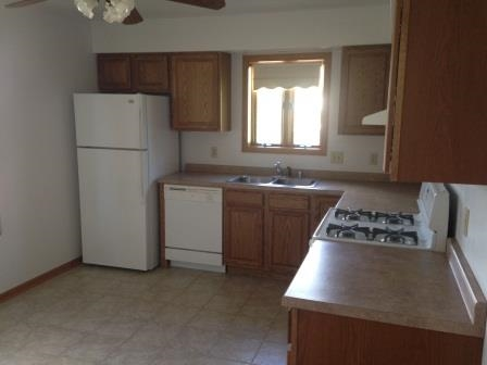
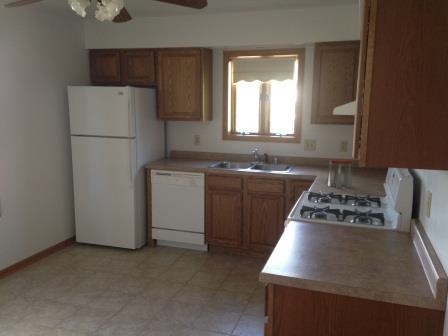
+ jar (340, 172)
